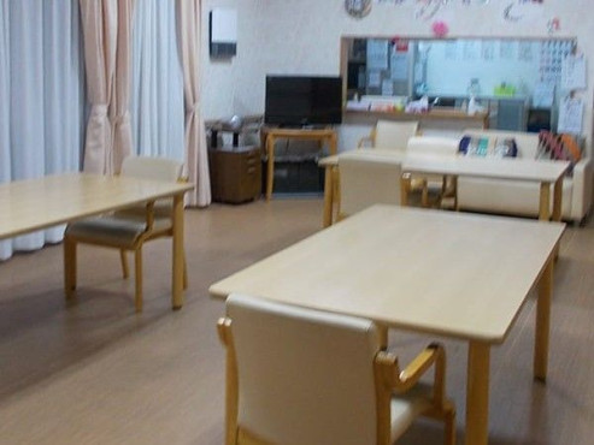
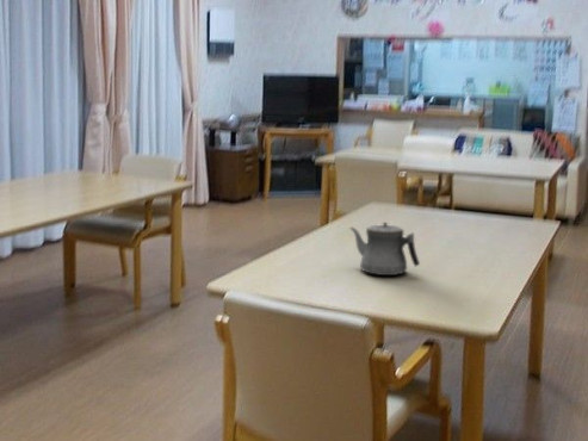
+ teapot (383, 247)
